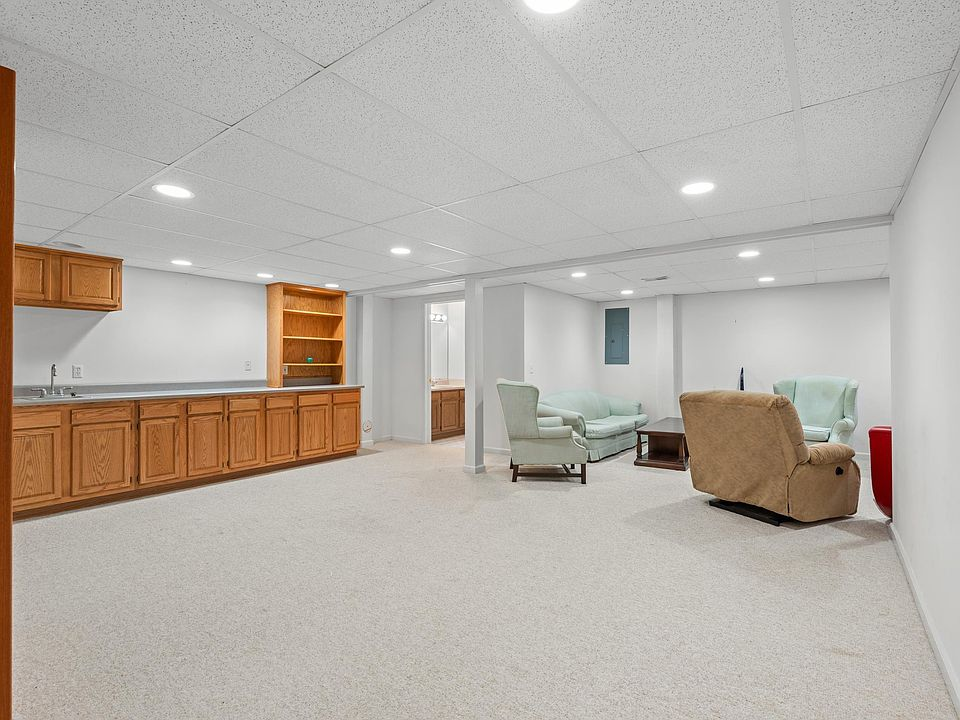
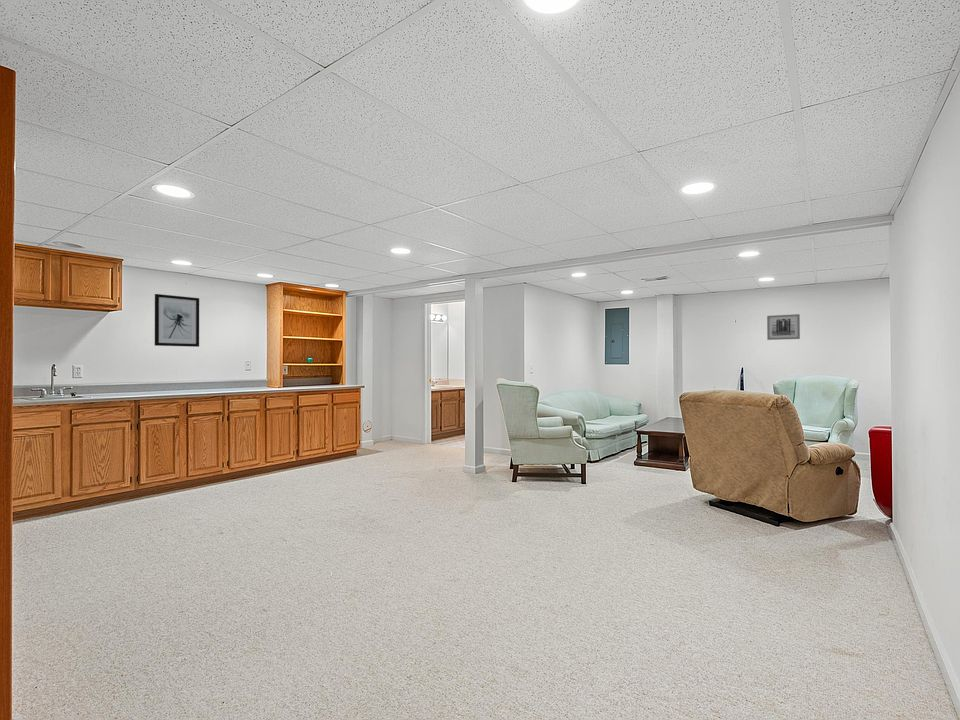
+ wall art (177, 321)
+ wall art (783, 327)
